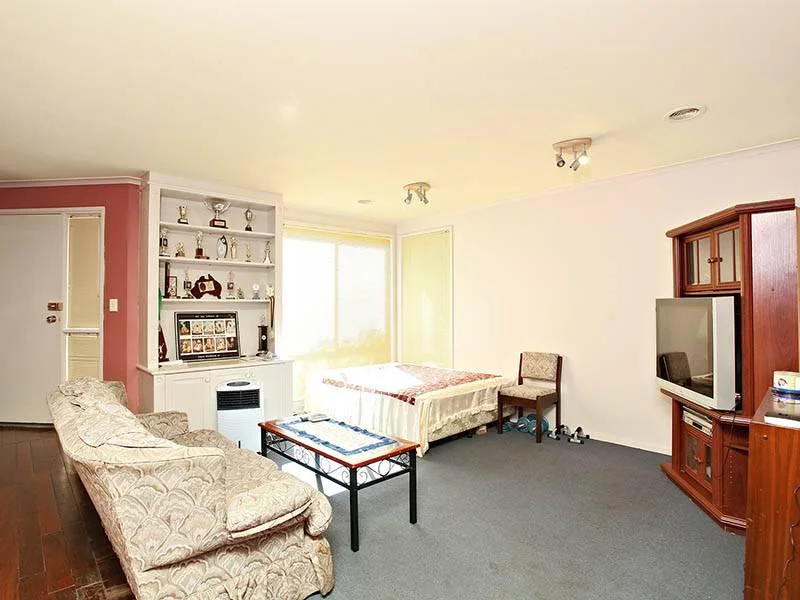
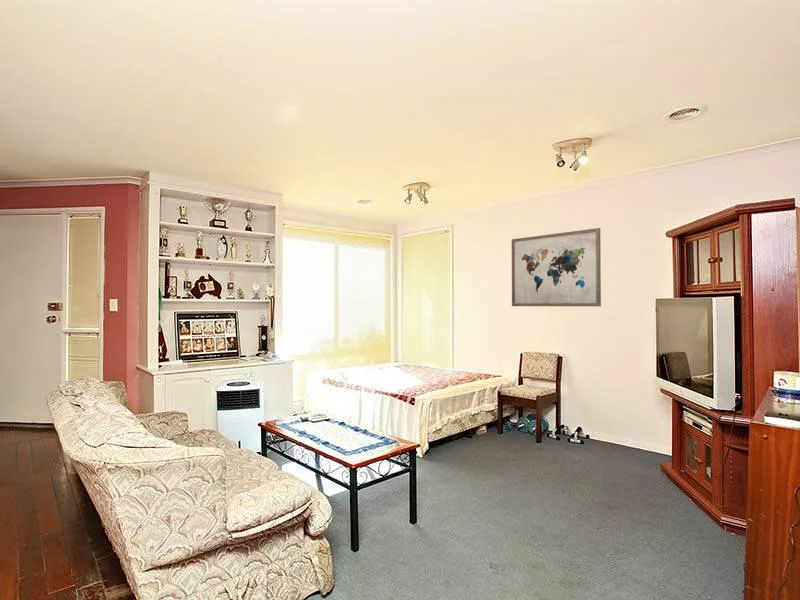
+ wall art (552, 270)
